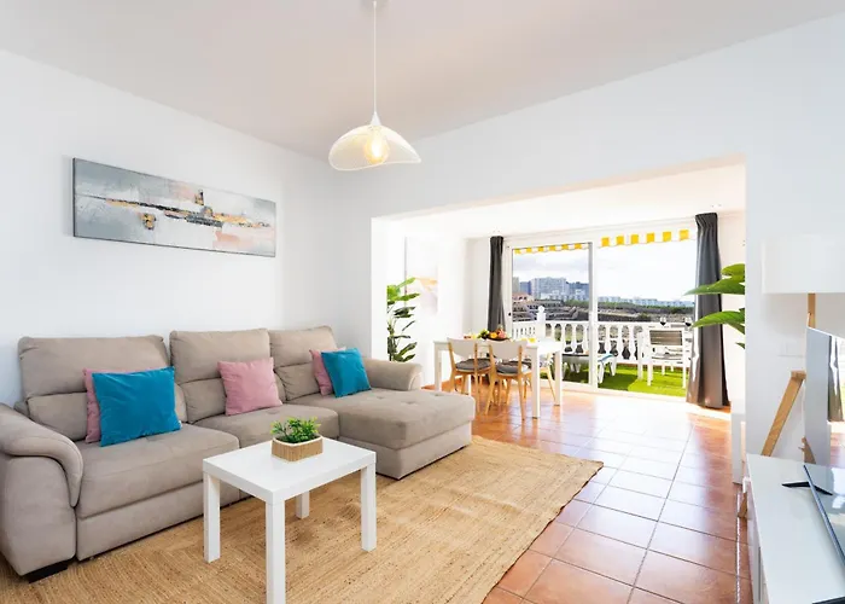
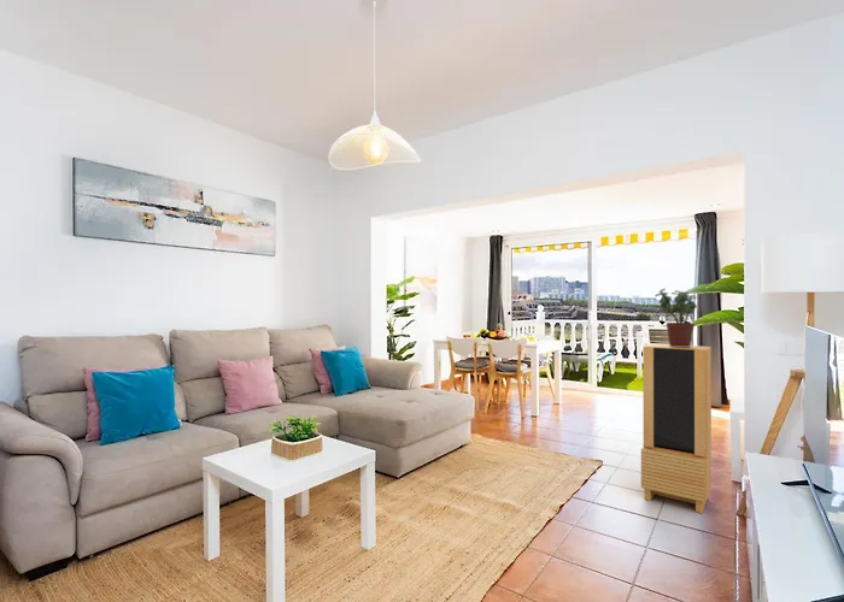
+ storage cabinet (675, 423)
+ potted plant (679, 317)
